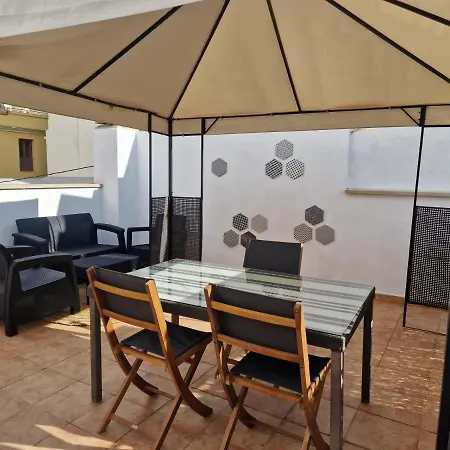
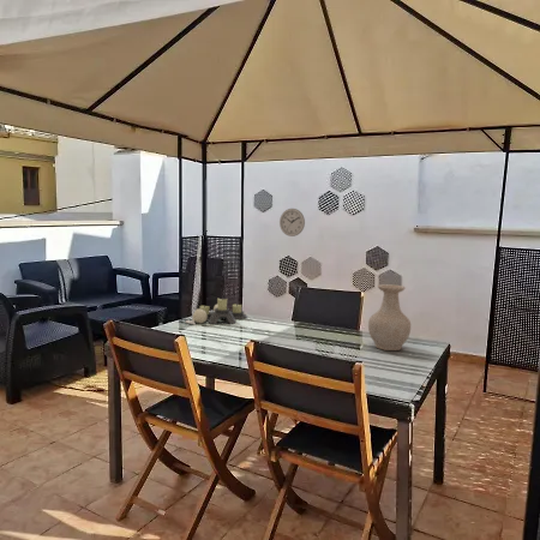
+ vase (389, 317)
+ wall clock (292, 222)
+ candle holder (217, 307)
